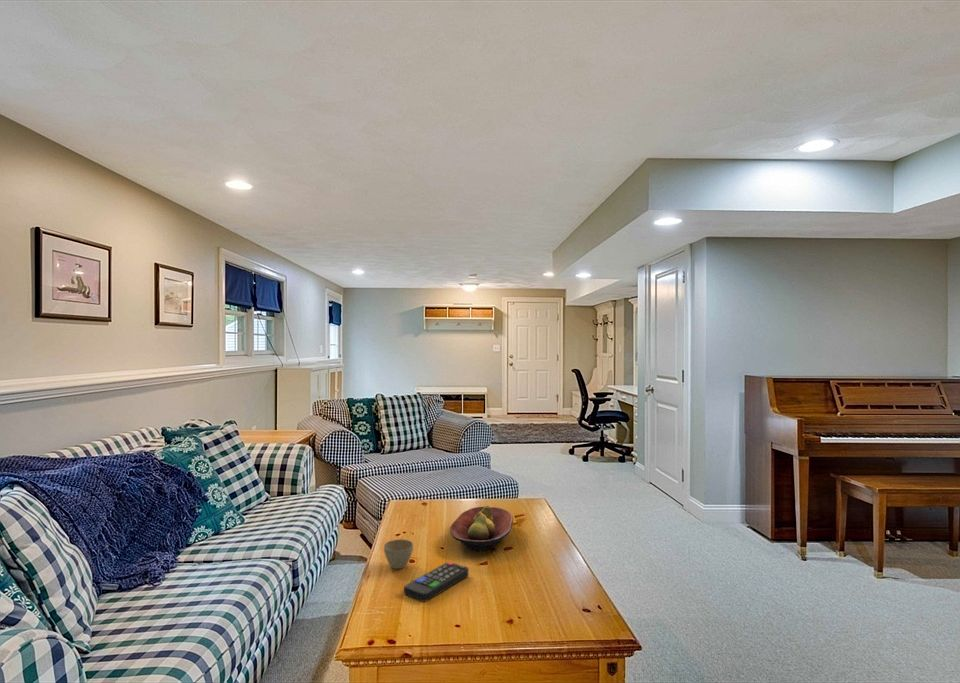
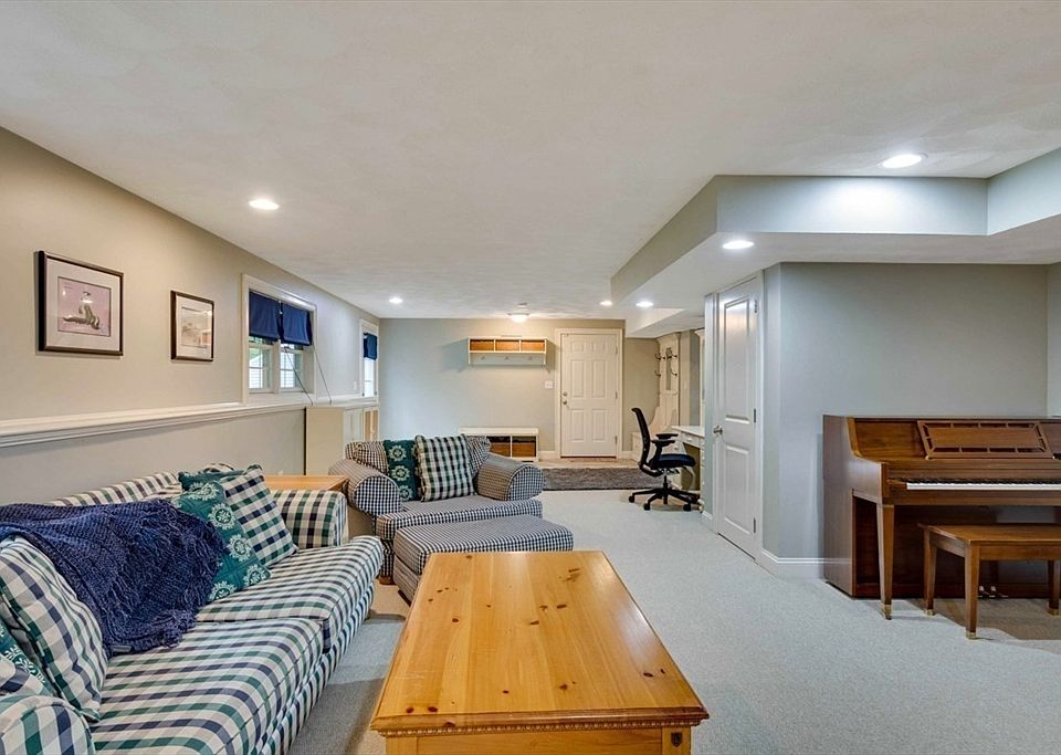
- remote control (437, 579)
- fruit bowl (482, 524)
- flower pot (398, 555)
